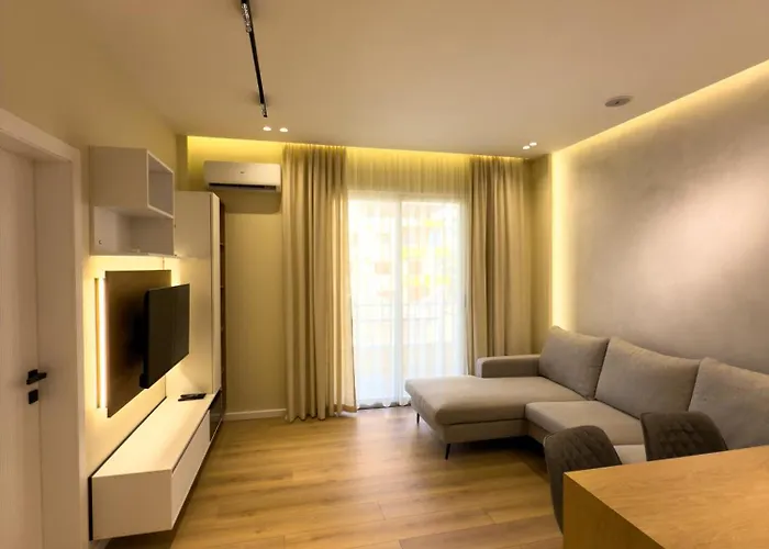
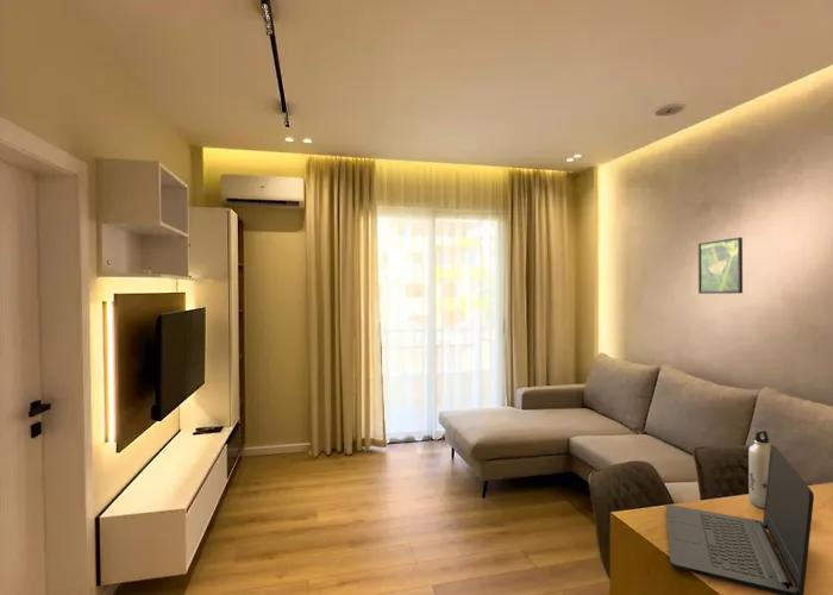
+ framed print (719, 267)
+ water bottle (762, 466)
+ laptop (725, 514)
